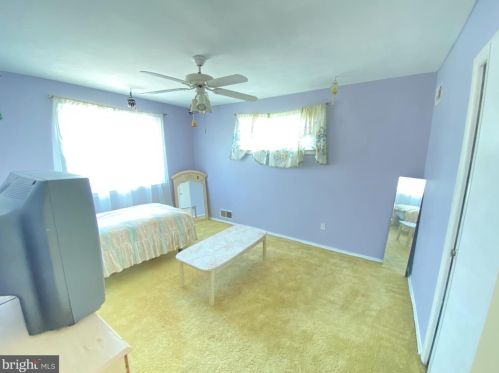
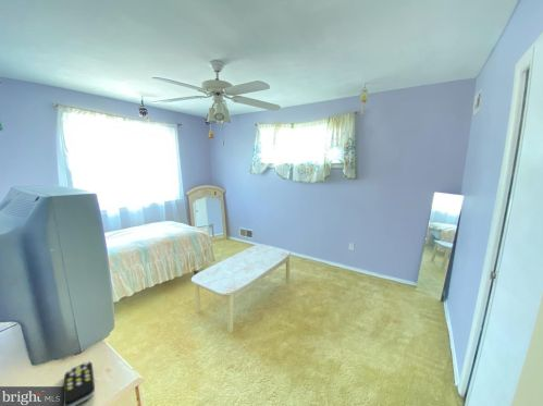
+ remote control (78, 382)
